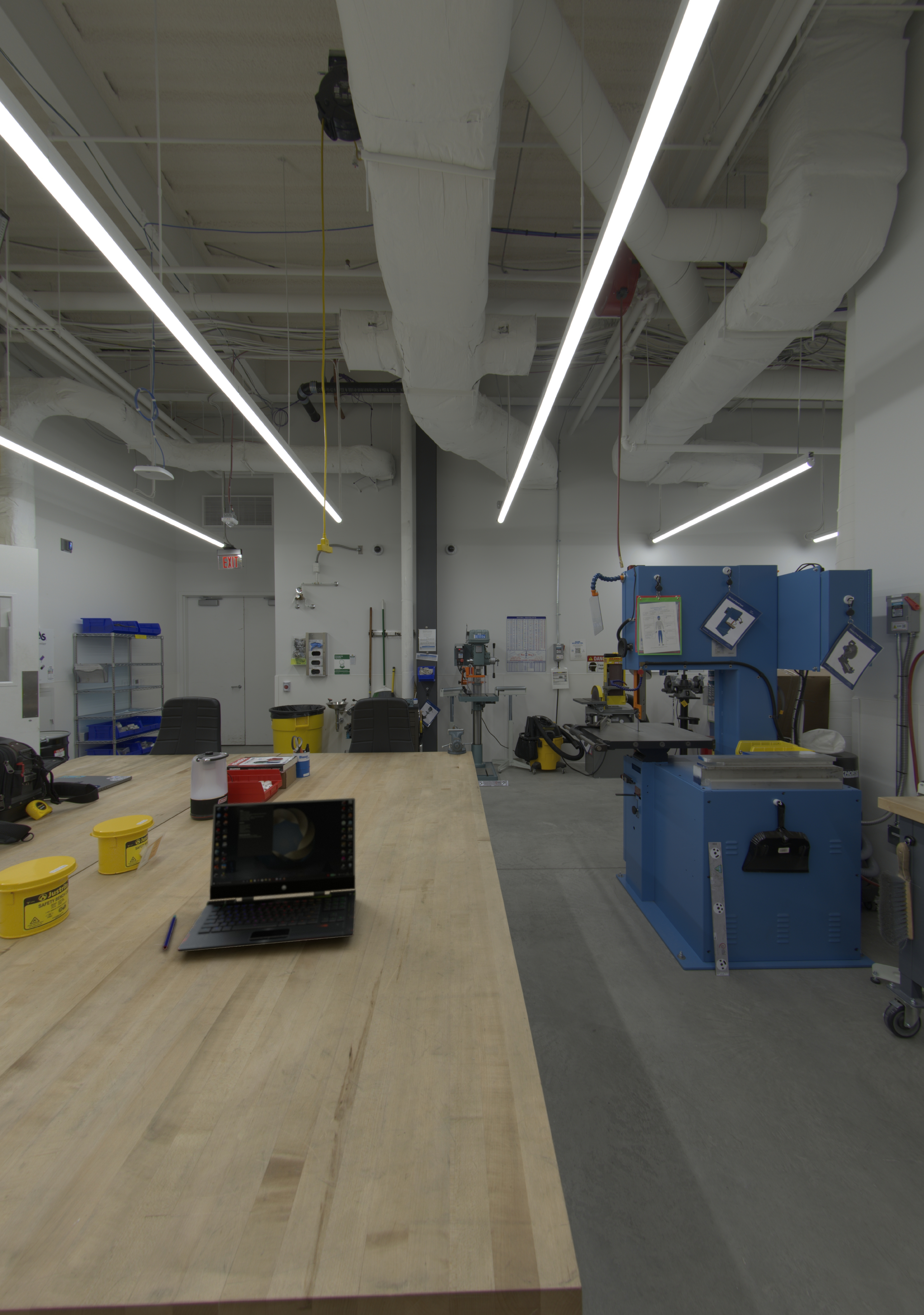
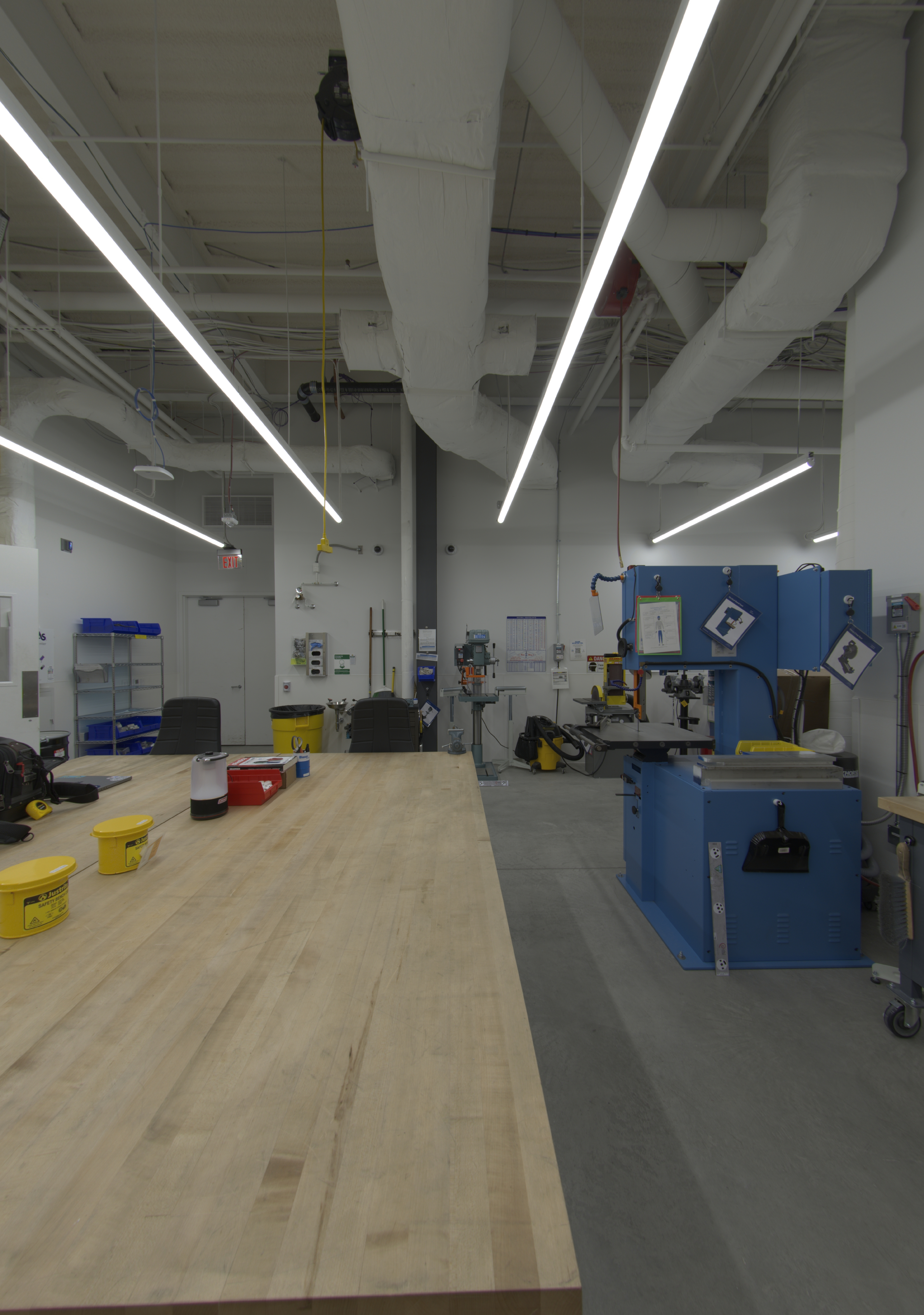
- pen (170, 931)
- laptop computer (278, 867)
